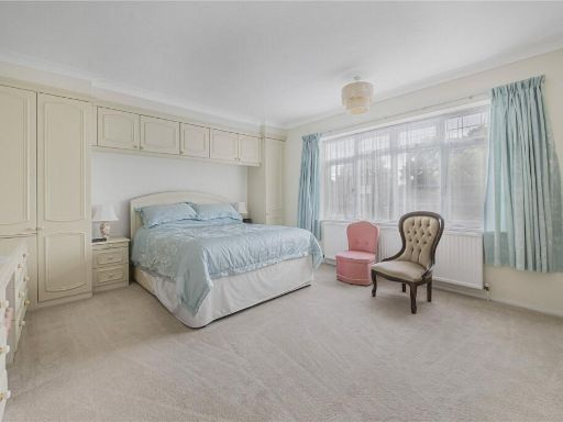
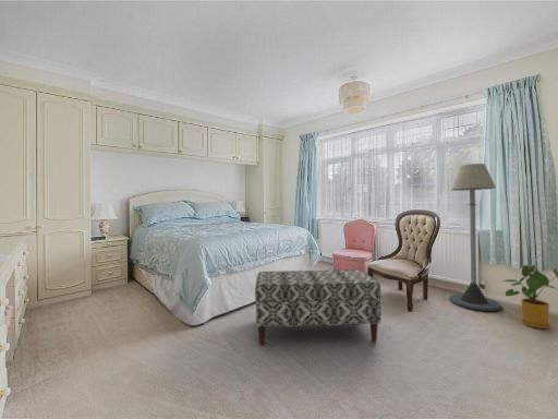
+ floor lamp (472, 234)
+ bench (314, 303)
+ house plant (533, 295)
